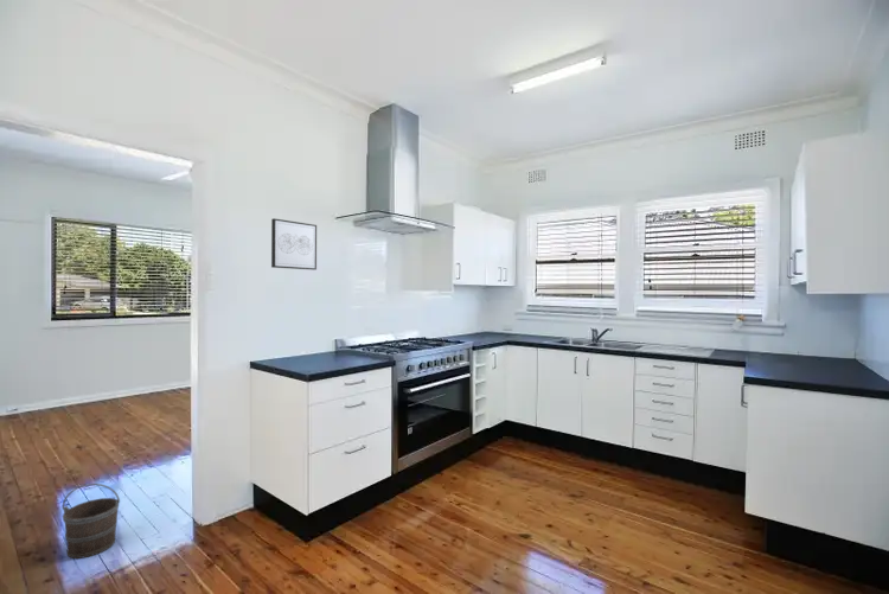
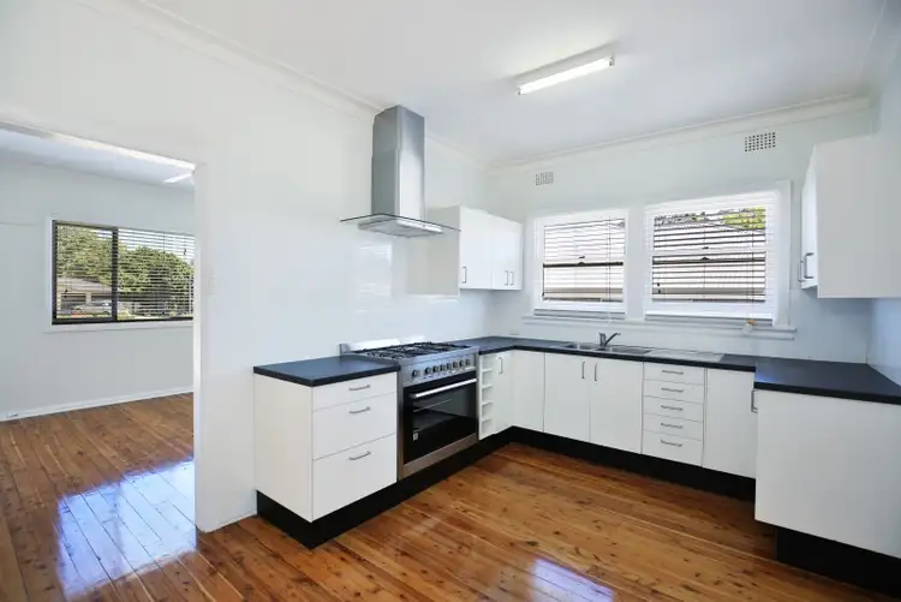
- bucket (91, 513)
- wall art (294, 244)
